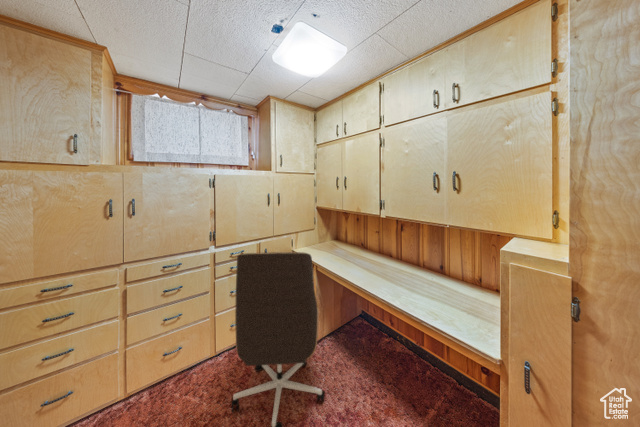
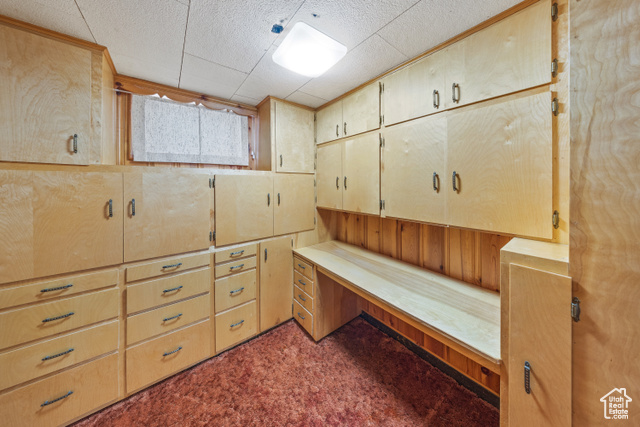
- office chair (279, 320)
